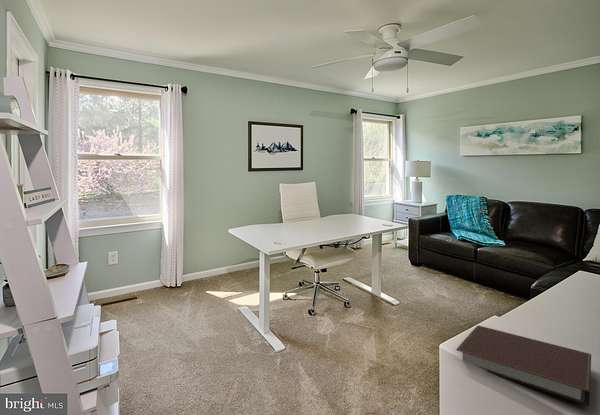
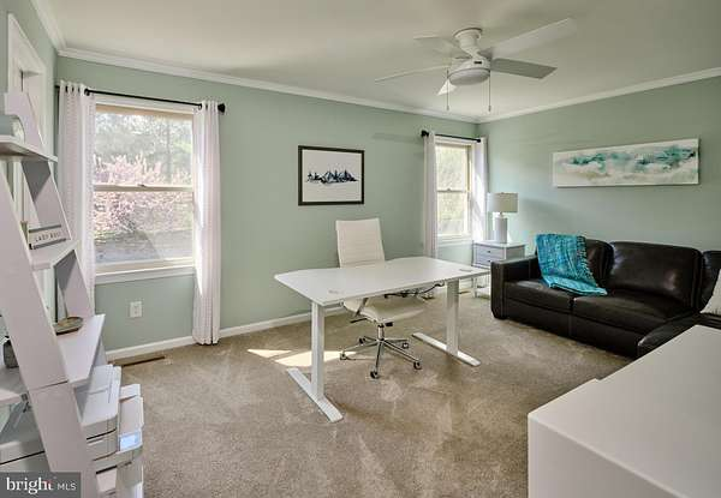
- notebook (522, 357)
